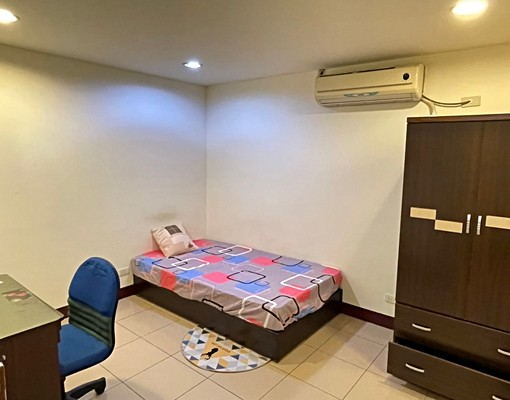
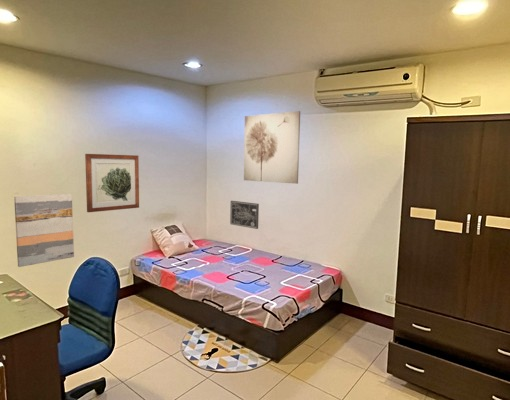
+ wall art (270, 148)
+ wall art (46, 228)
+ wall art (113, 182)
+ wall art (244, 214)
